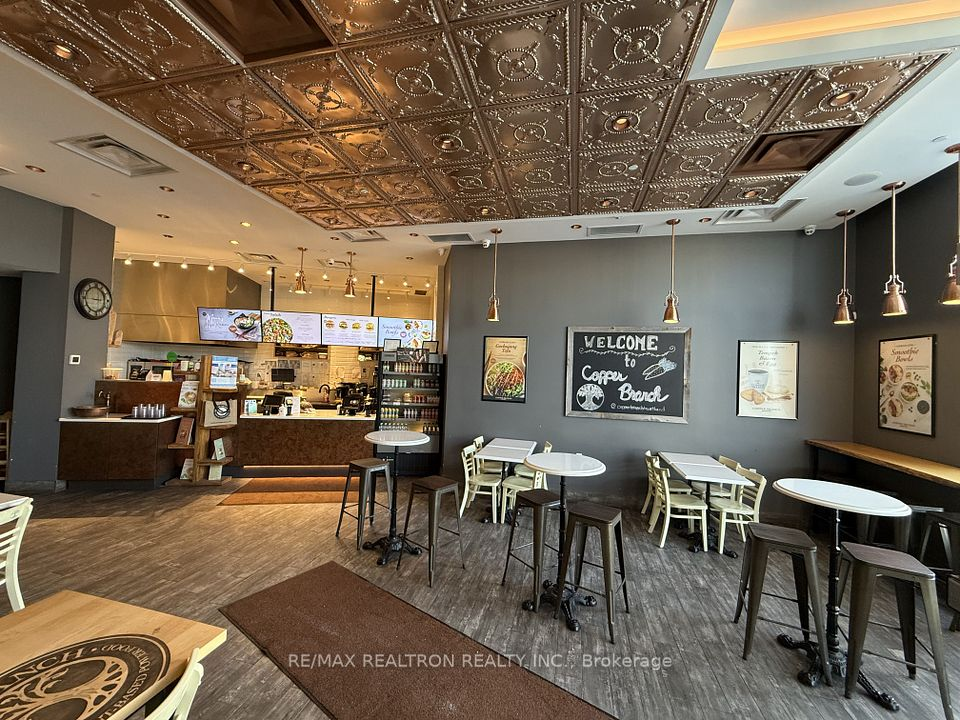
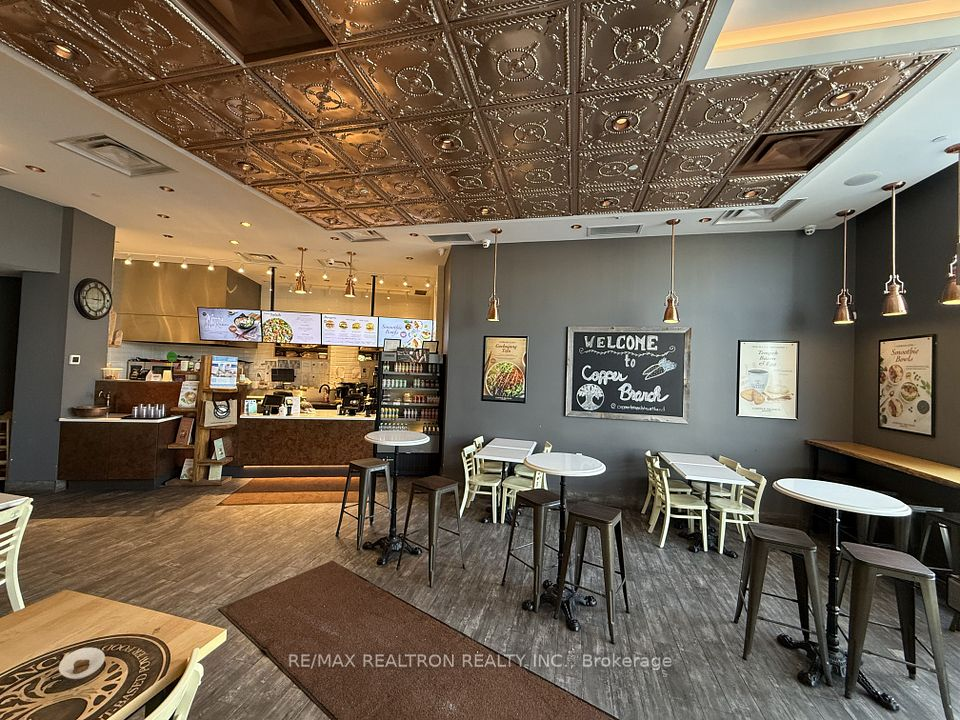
+ saucer (82, 665)
